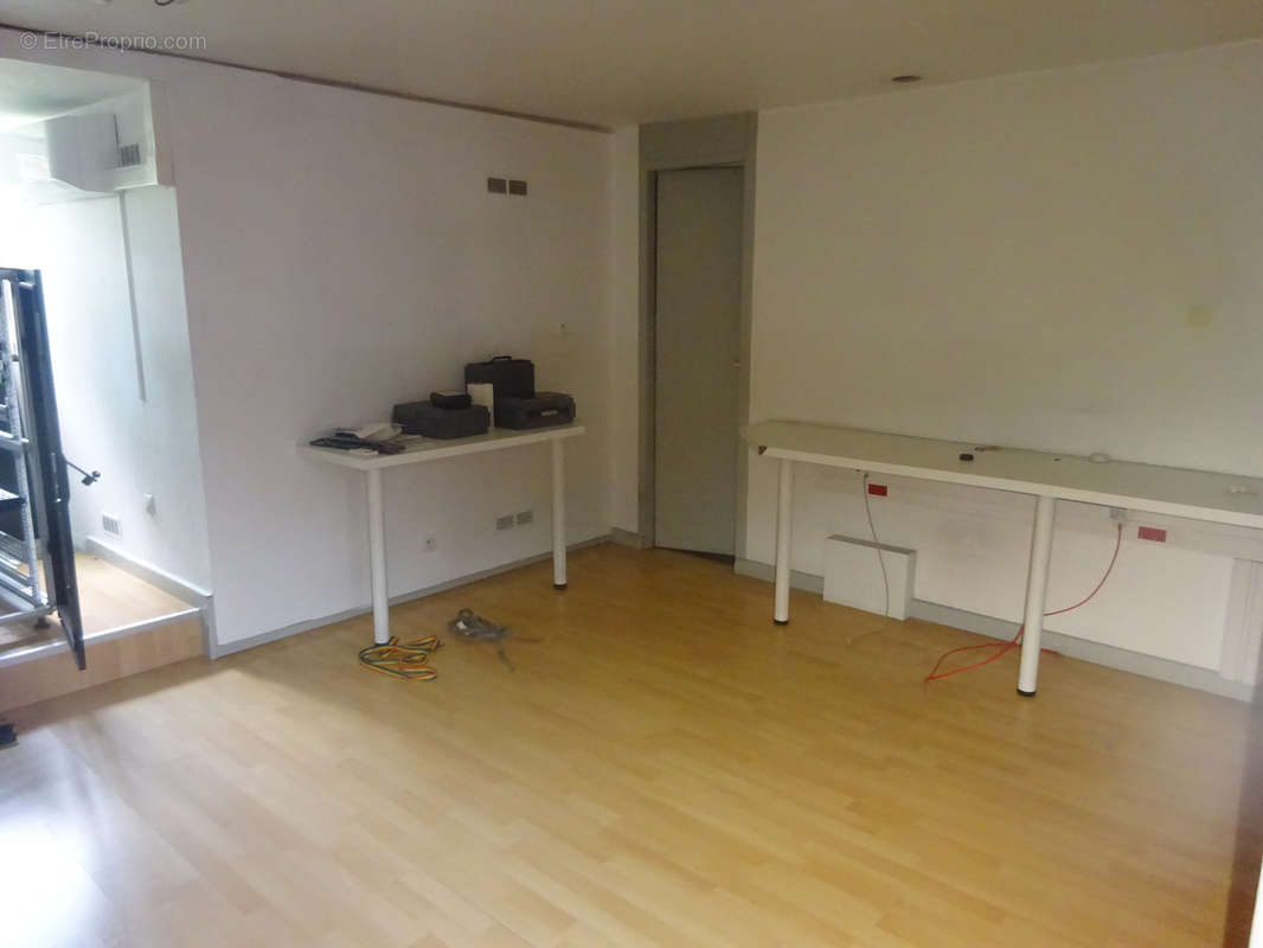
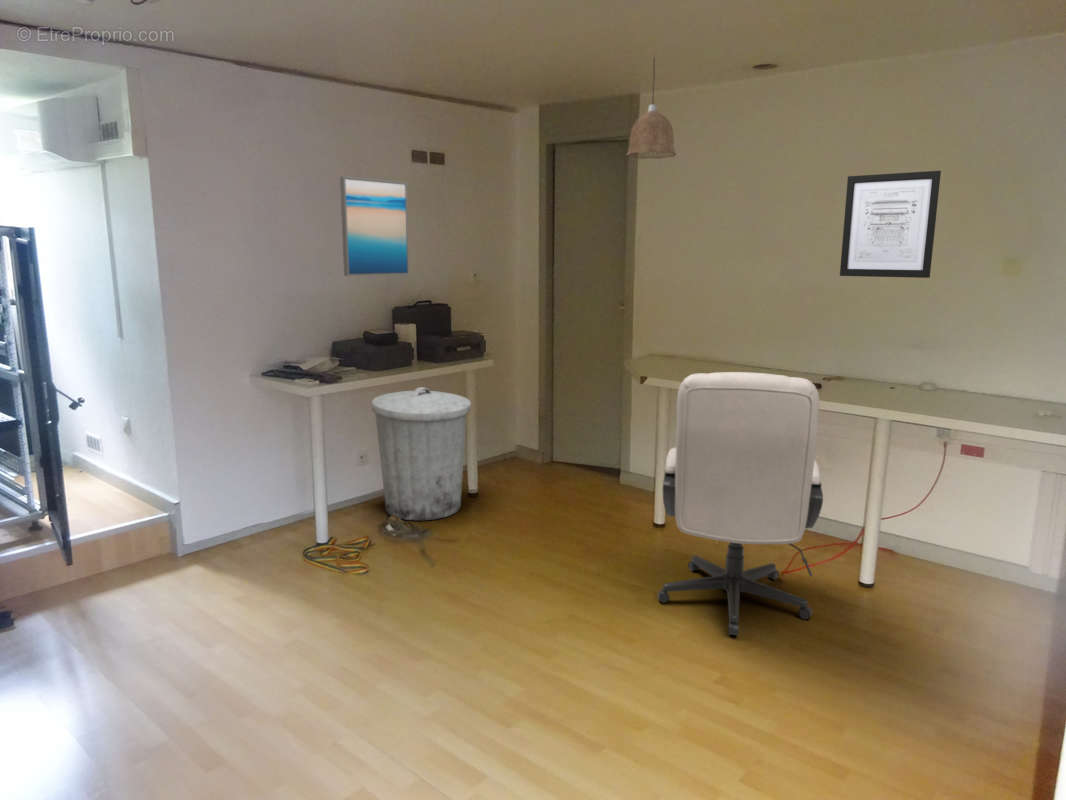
+ wall art (887, 225)
+ wall art (376, 228)
+ trash can (422, 448)
+ pendant lamp (652, 107)
+ chair (739, 486)
